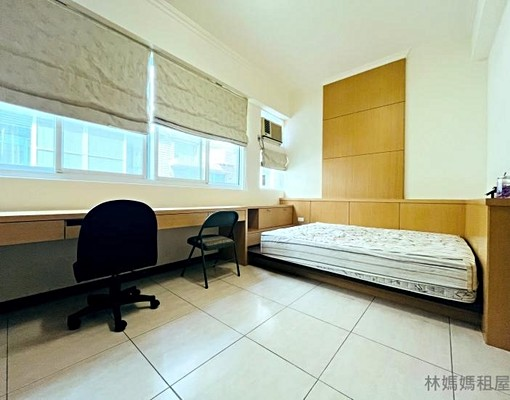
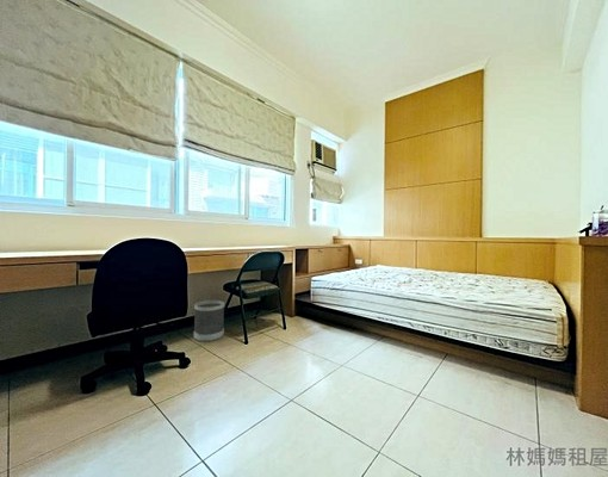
+ wastebasket (209, 318)
